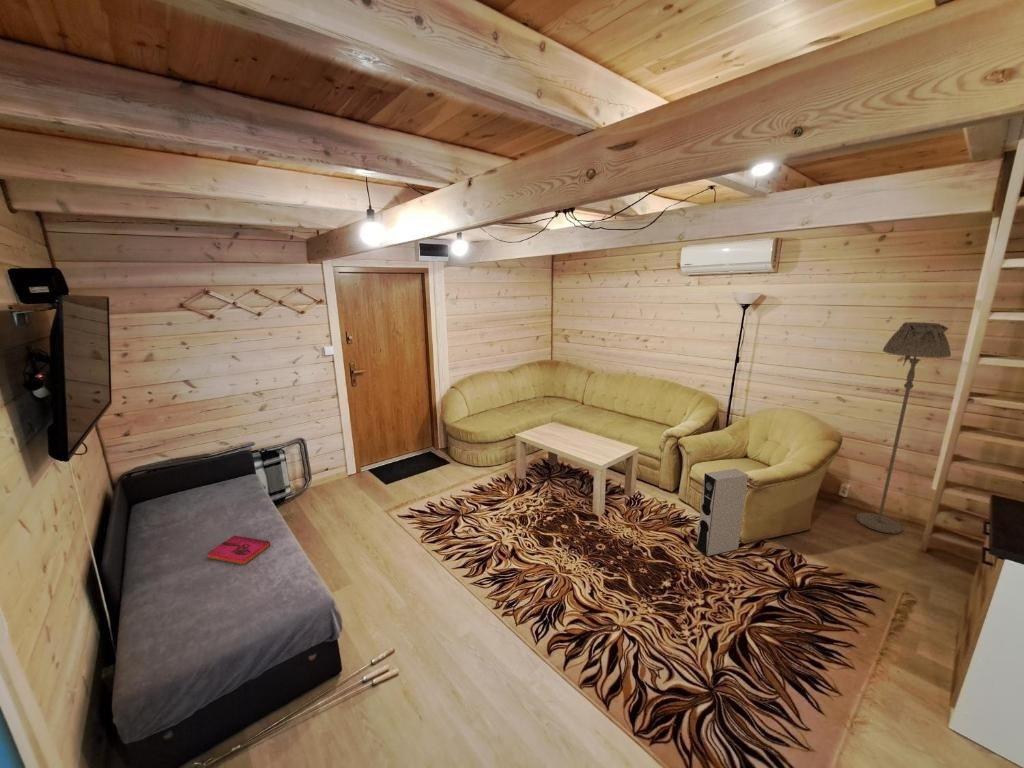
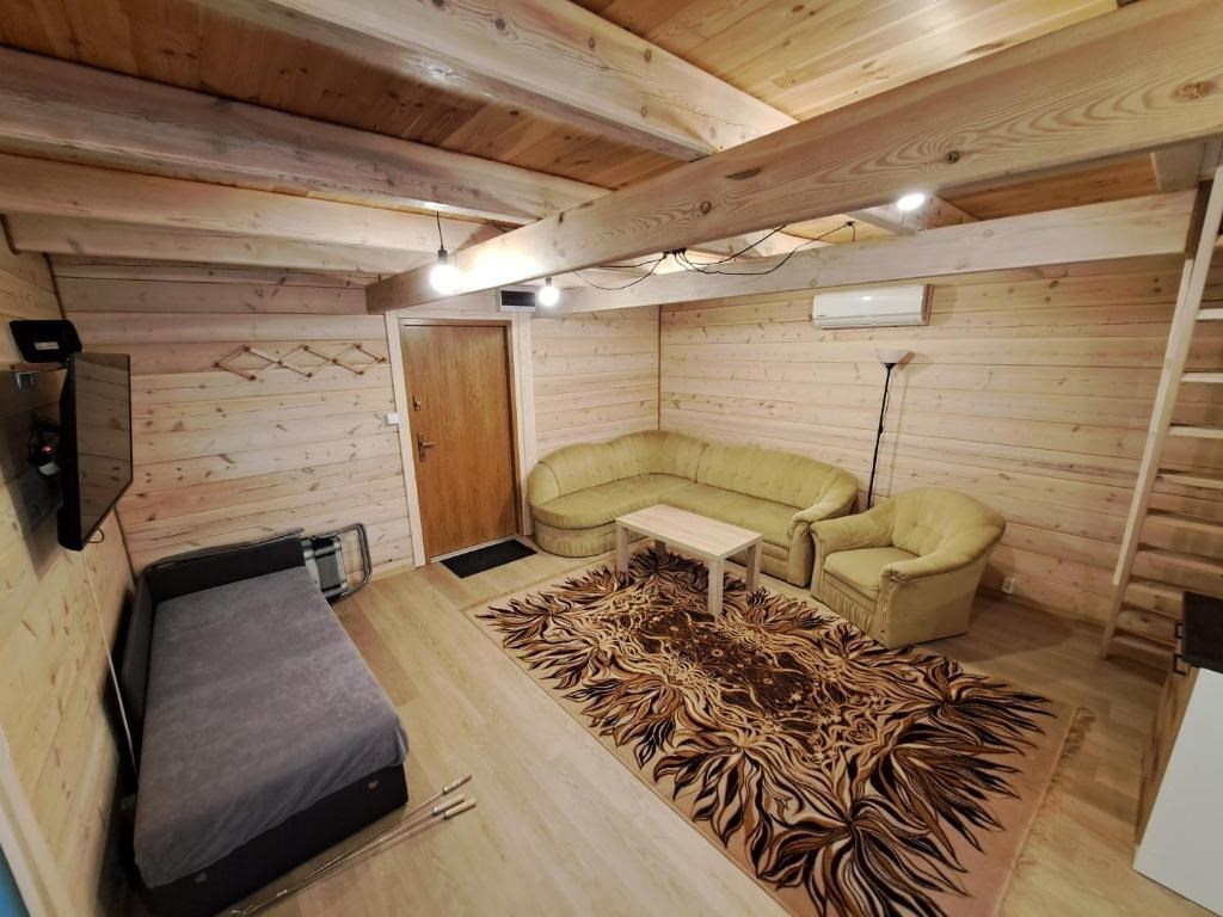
- speaker (721, 512)
- hardback book (239, 549)
- floor lamp (898, 428)
